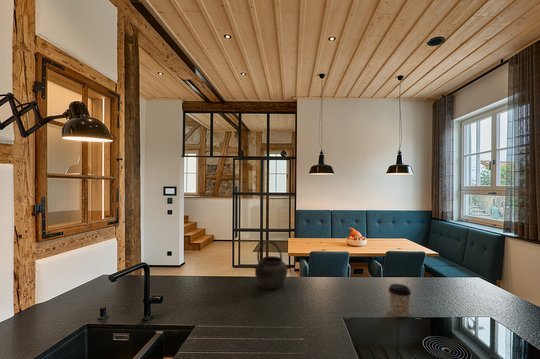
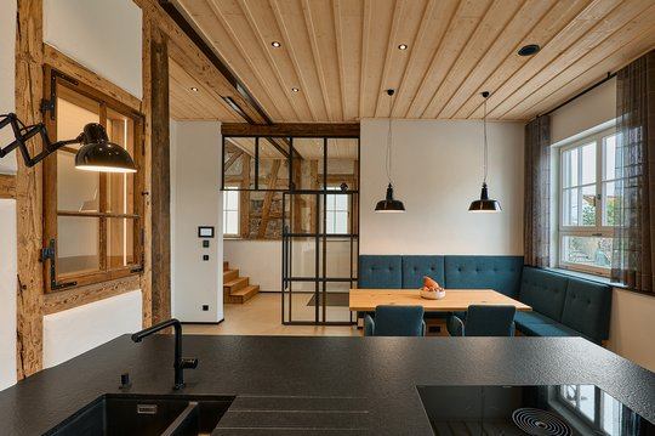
- kettle (267, 264)
- coffee cup (399, 300)
